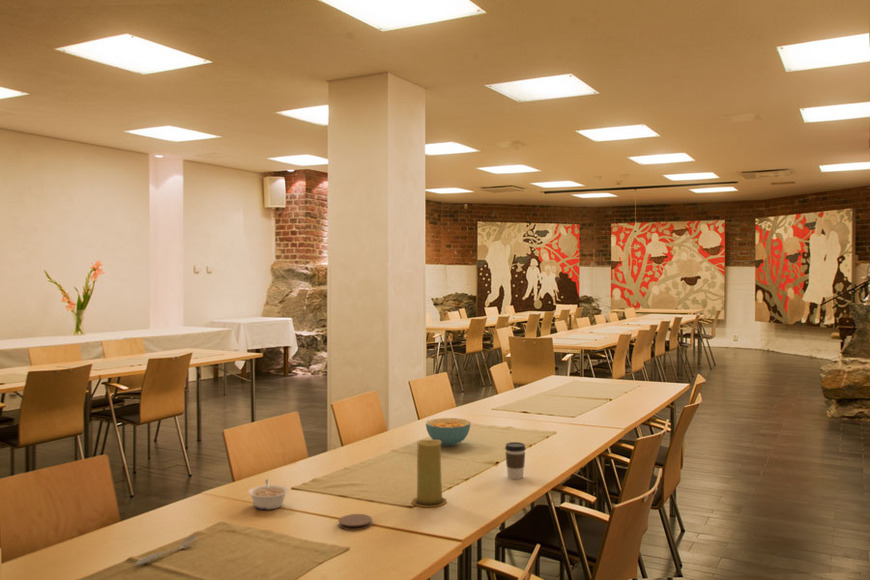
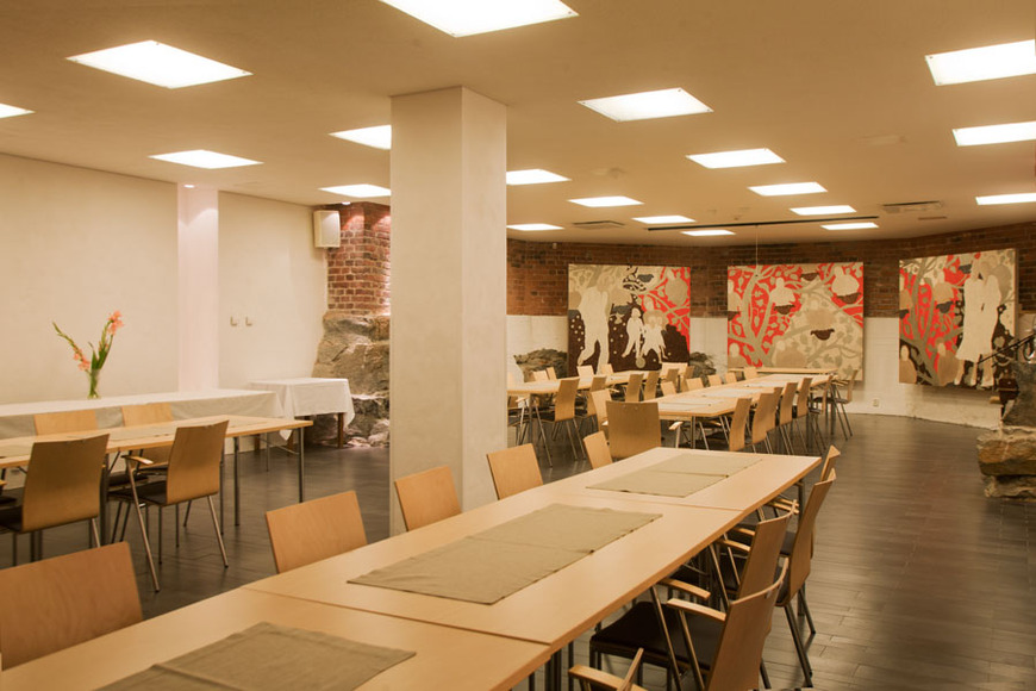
- coffee cup (515, 460)
- coaster (355, 521)
- legume (267, 496)
- spoon (165, 552)
- candle (429, 471)
- cereal bowl (448, 433)
